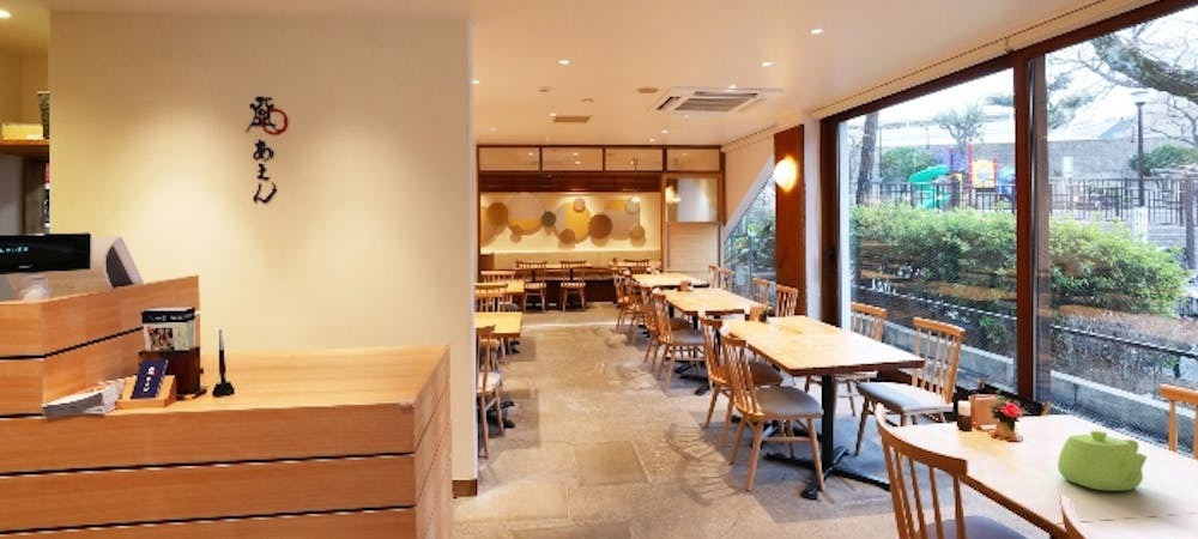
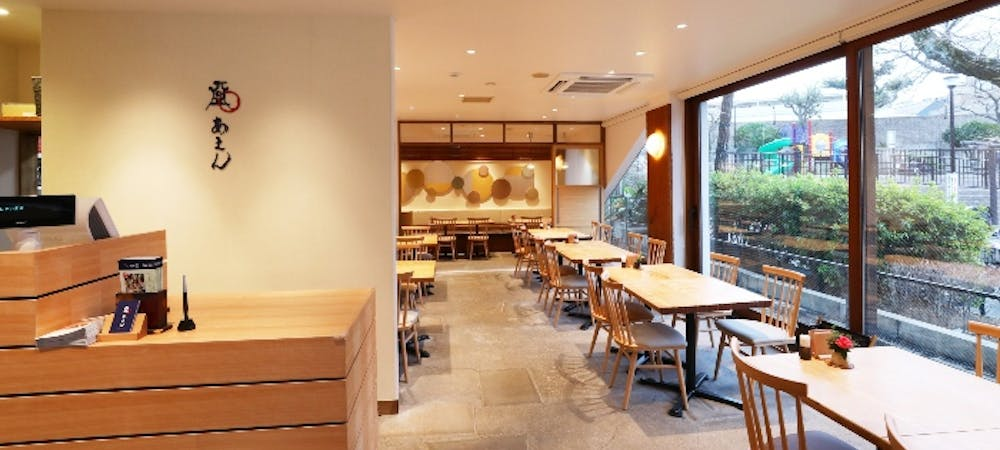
- teapot (1112, 459)
